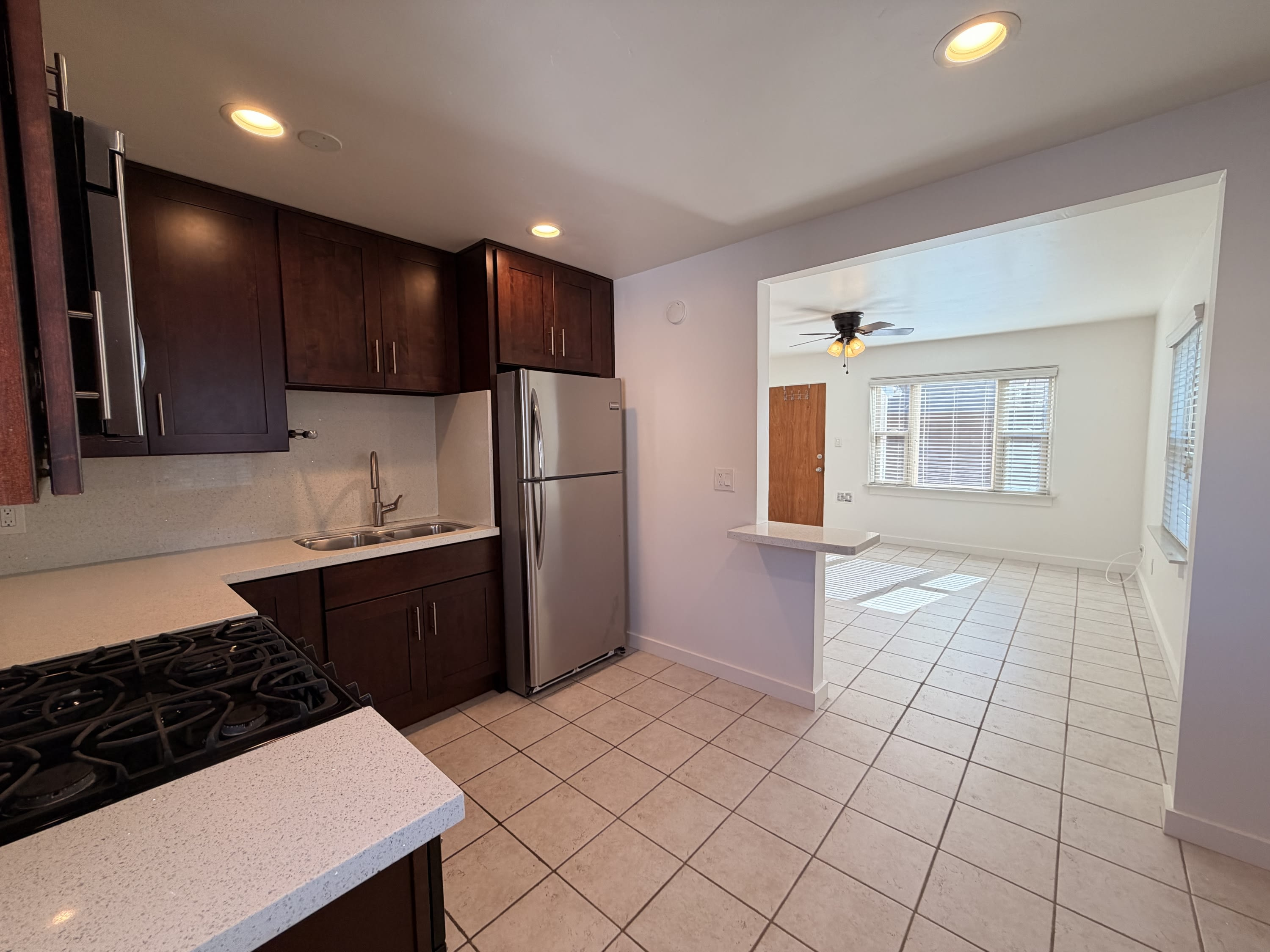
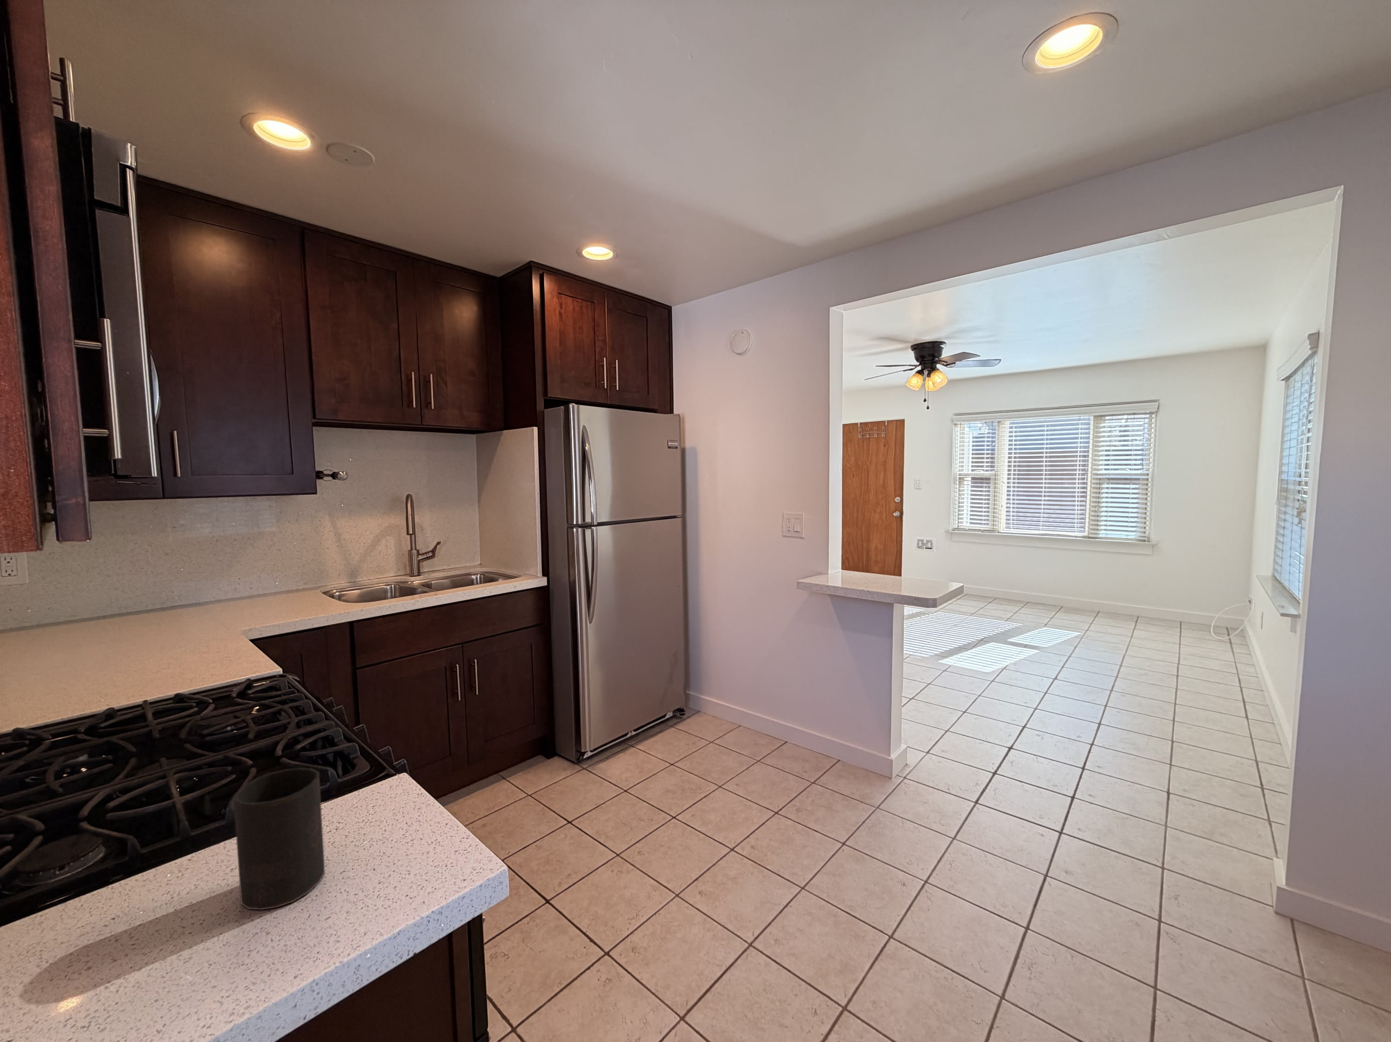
+ cup (281, 835)
